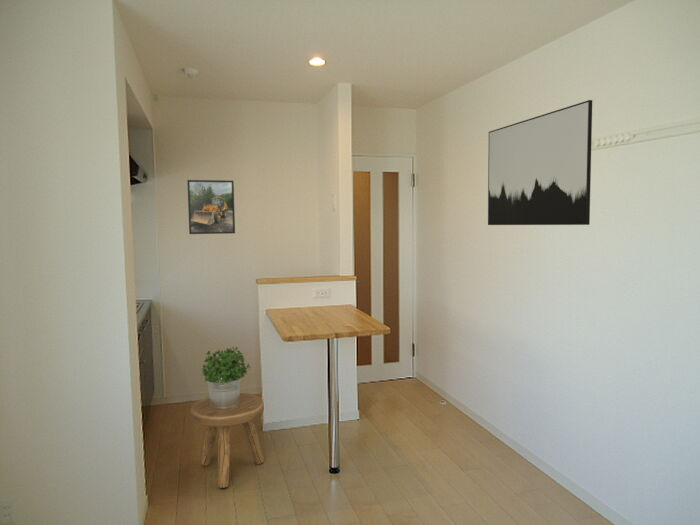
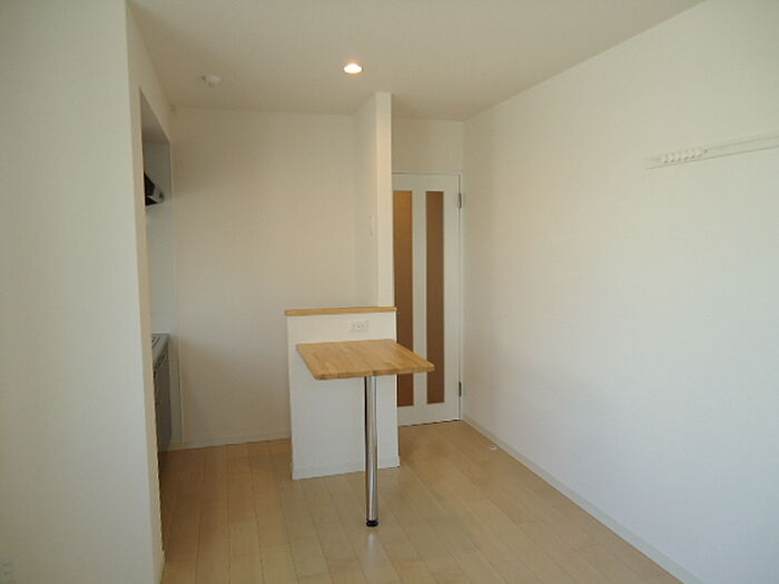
- potted plant (226, 375)
- wall art (532, 172)
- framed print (211, 207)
- stool (228, 437)
